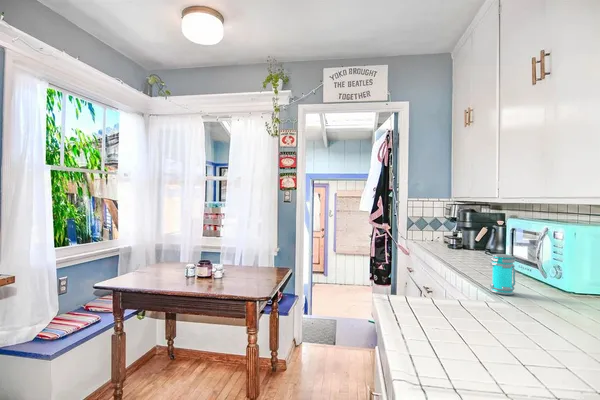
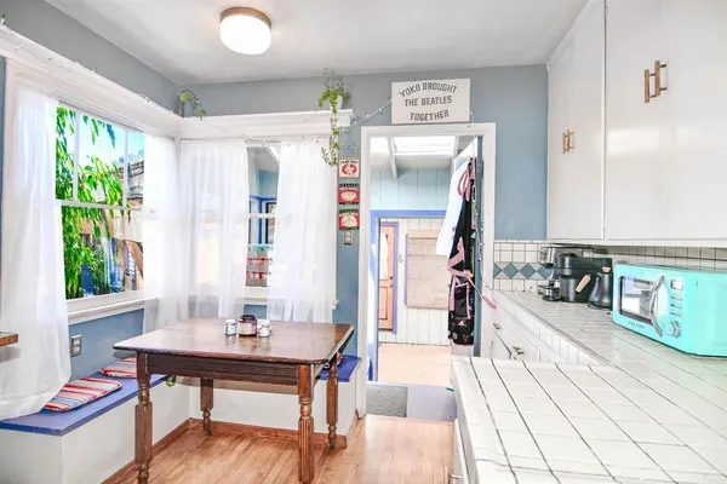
- jar (502, 273)
